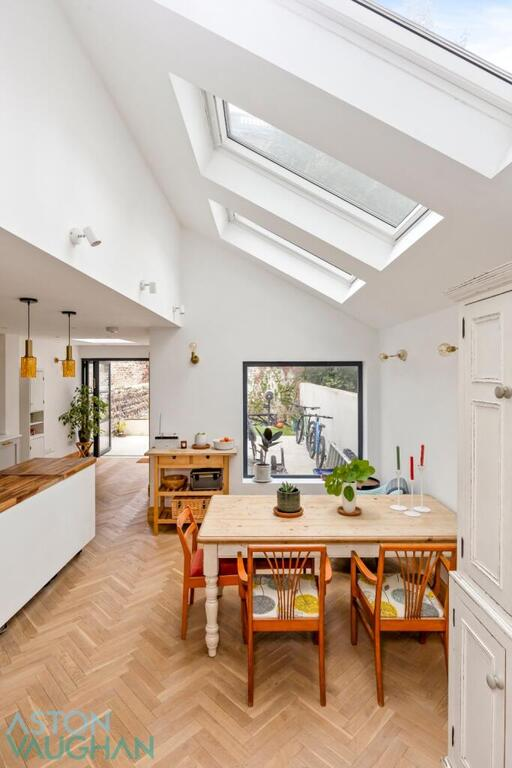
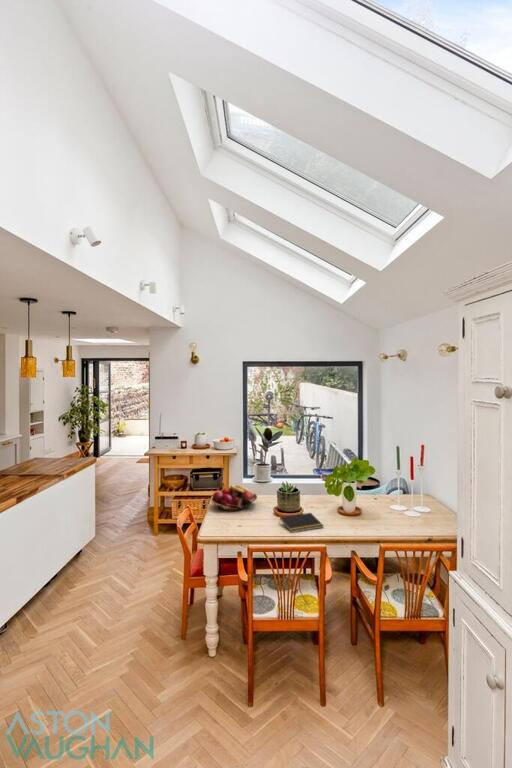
+ notepad (301, 522)
+ fruit basket (234, 496)
